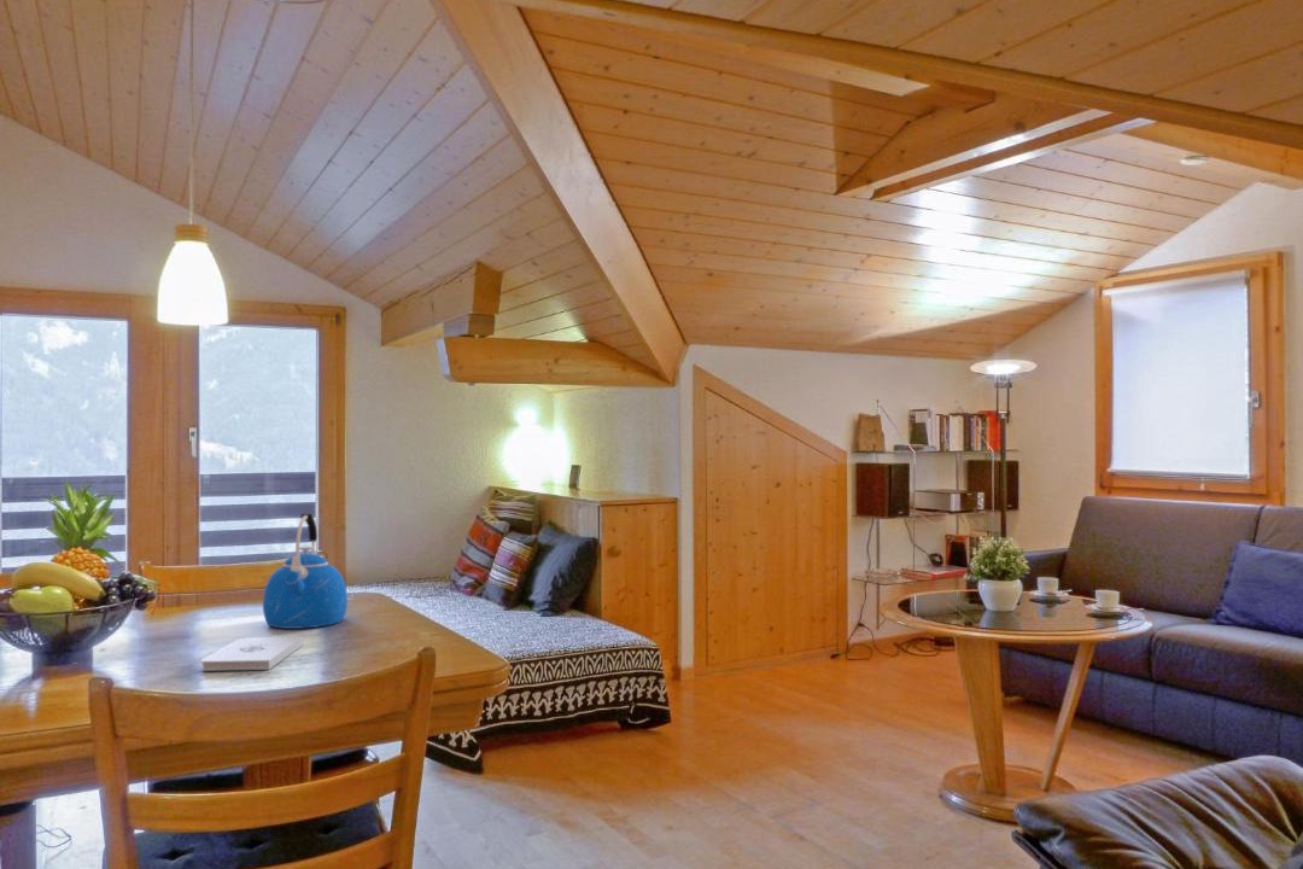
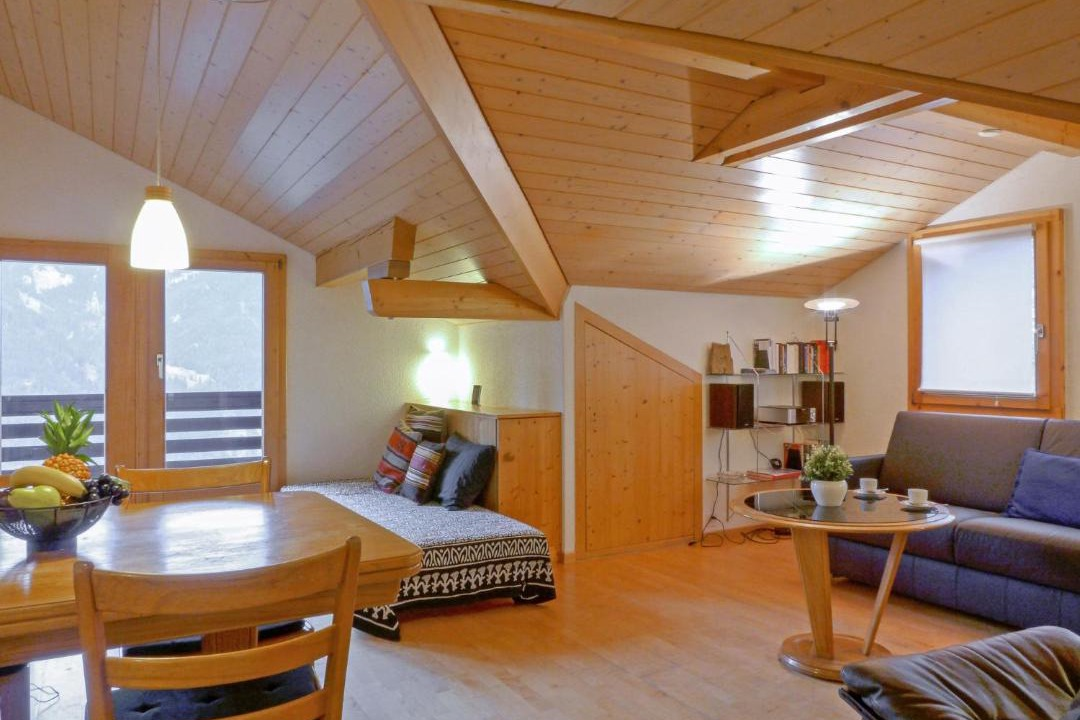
- notepad (253, 652)
- kettle (303, 568)
